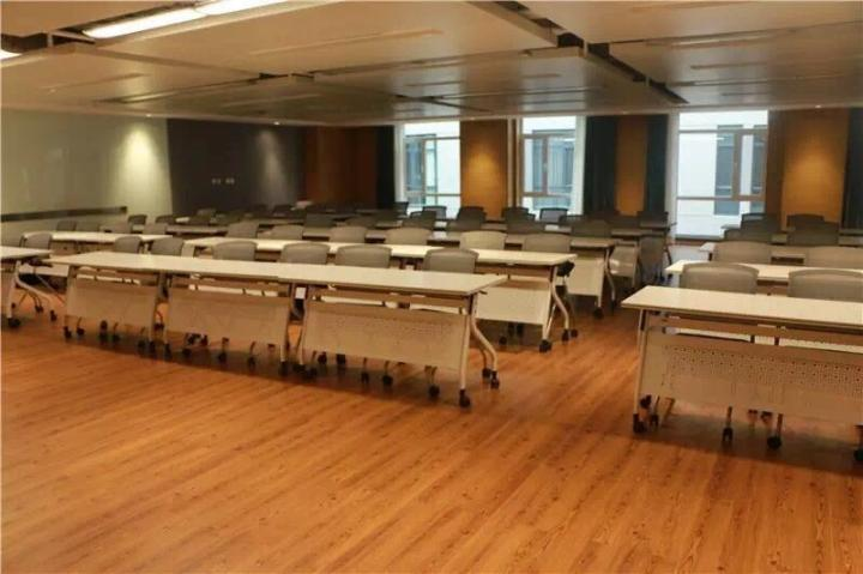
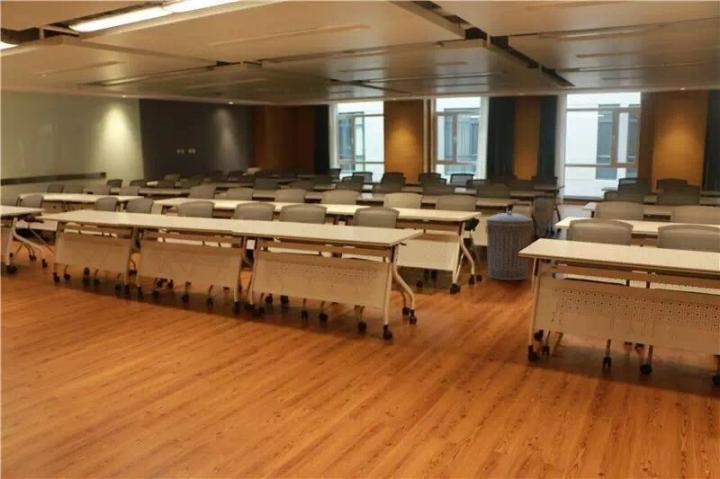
+ trash can (508, 244)
